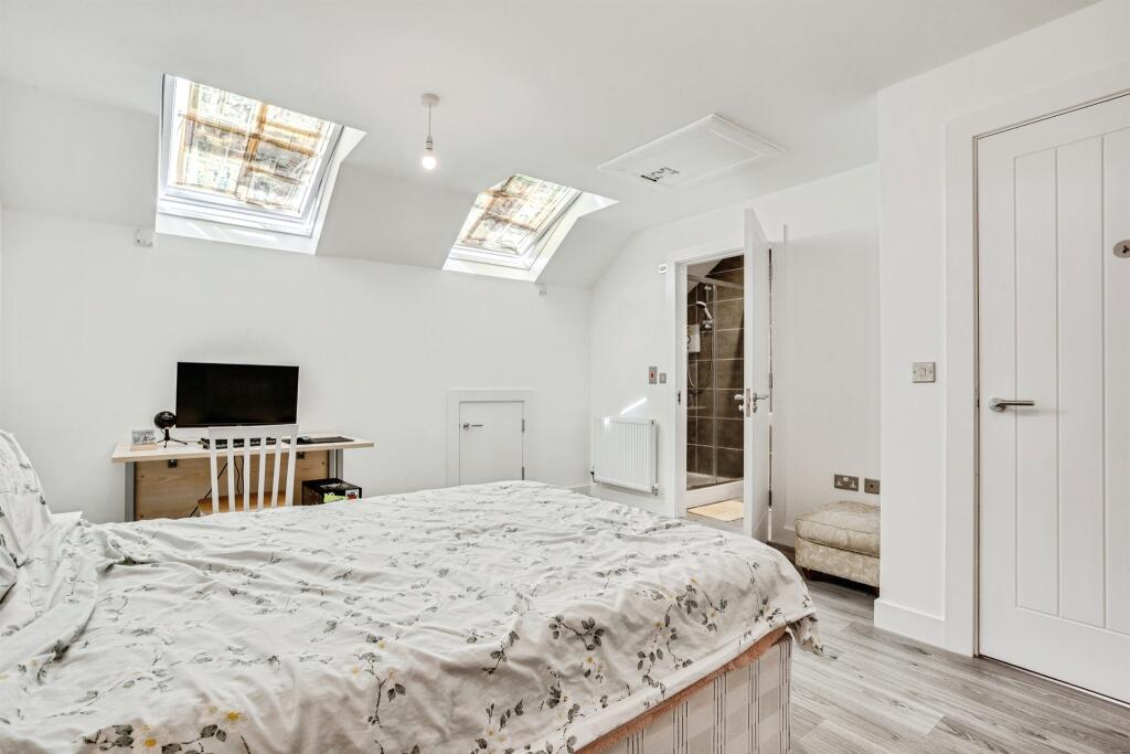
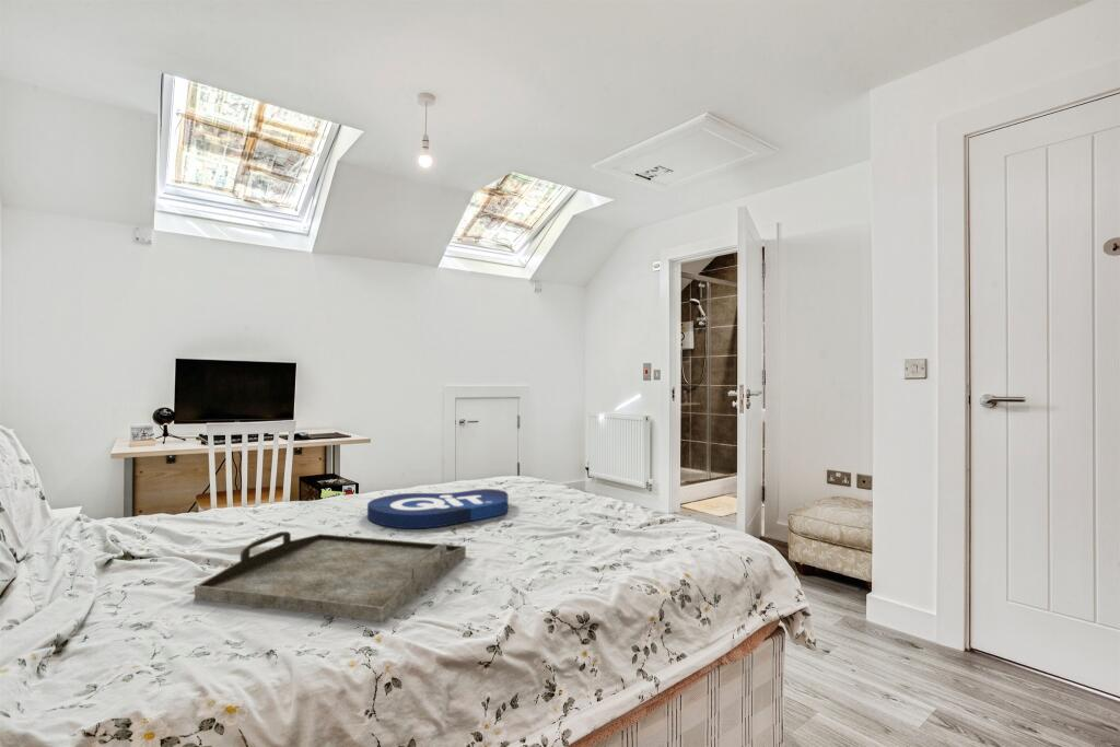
+ logo sign (443, 506)
+ serving tray (345, 559)
